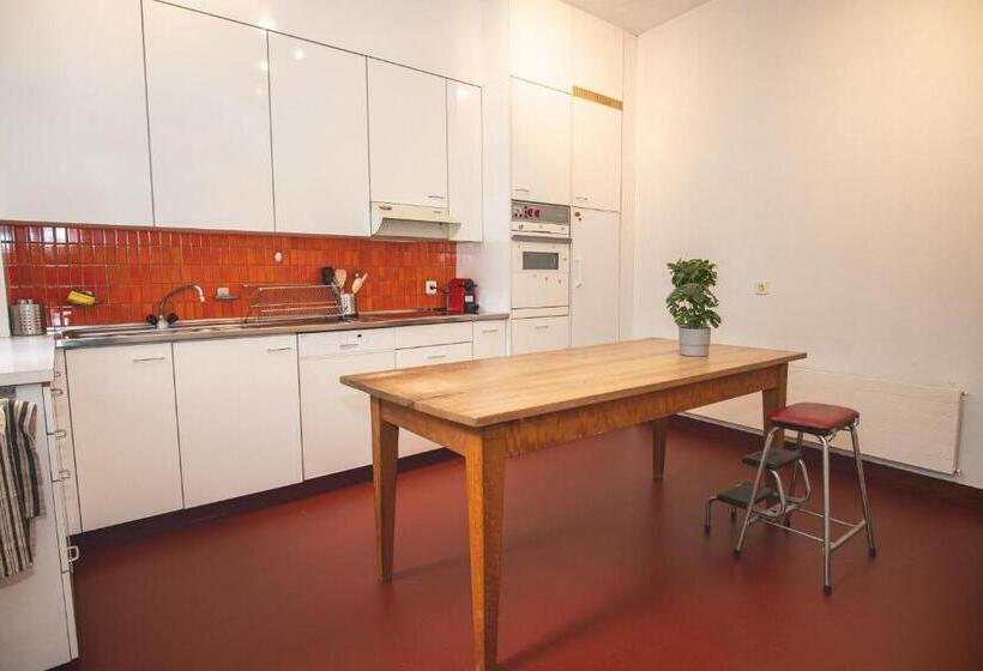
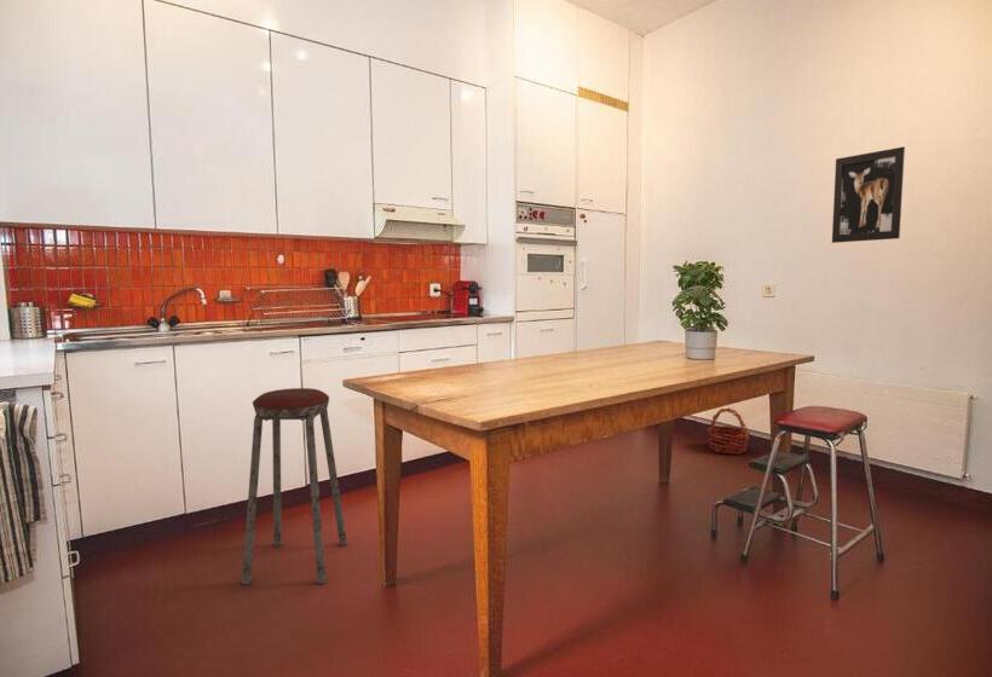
+ basket (727, 428)
+ wall art (866, 197)
+ music stool (279, 478)
